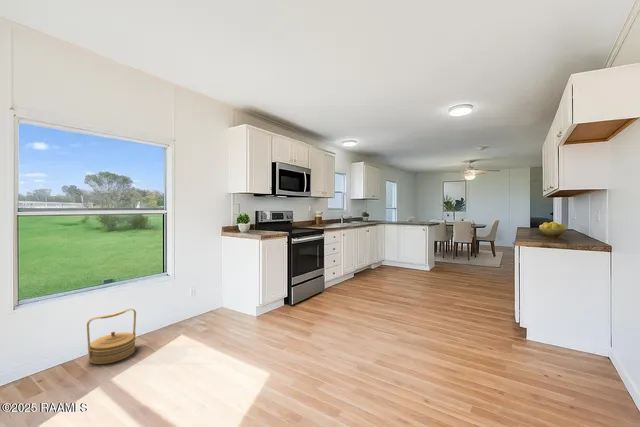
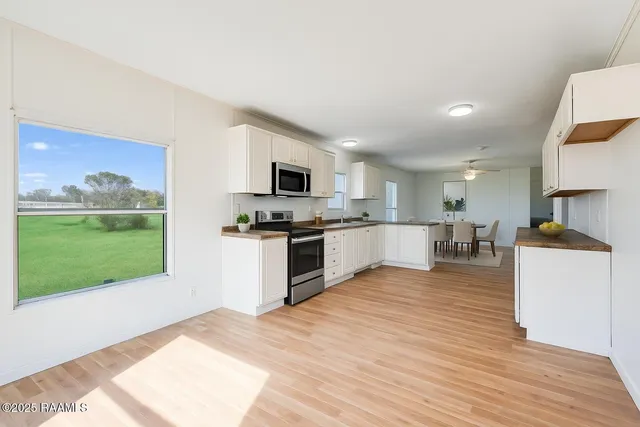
- basket (113, 334)
